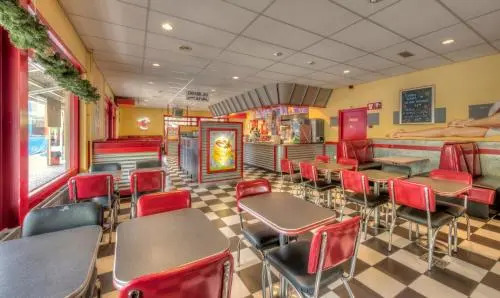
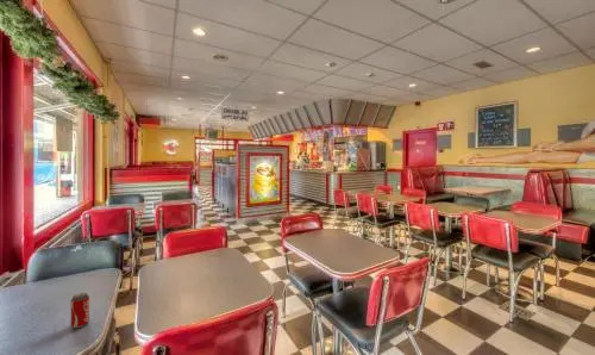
+ beverage can (80, 310)
